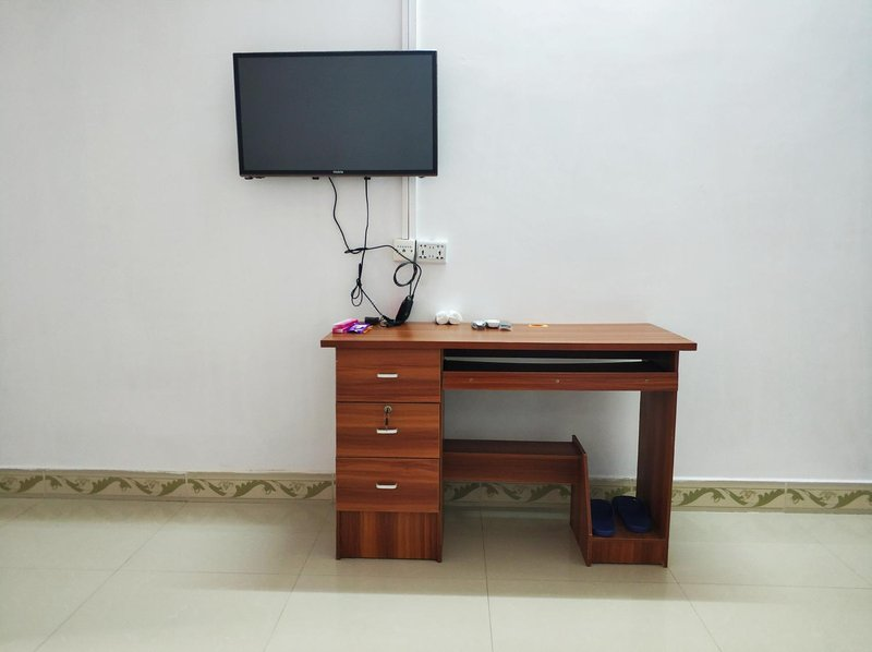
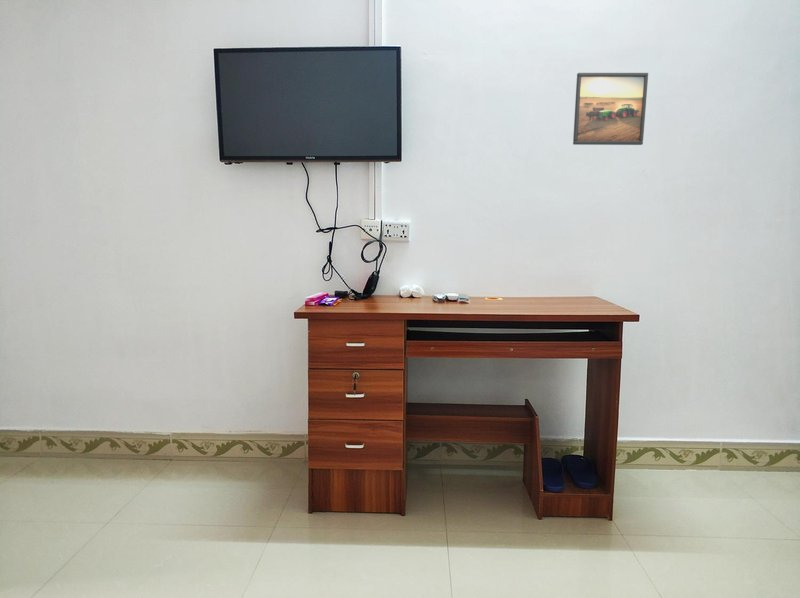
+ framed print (610, 109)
